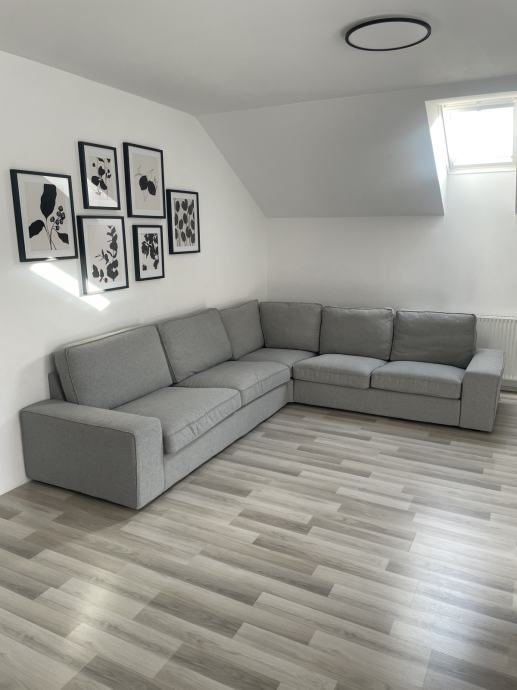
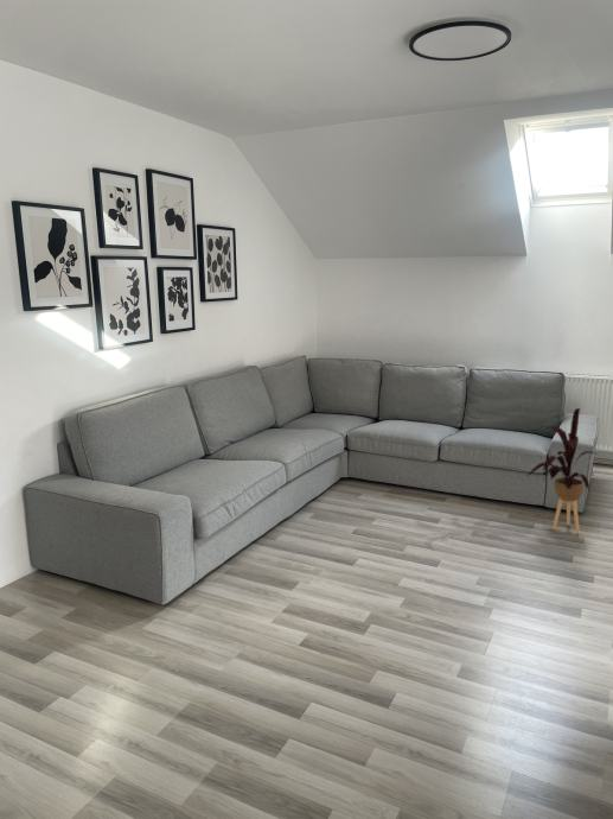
+ house plant (562, 468)
